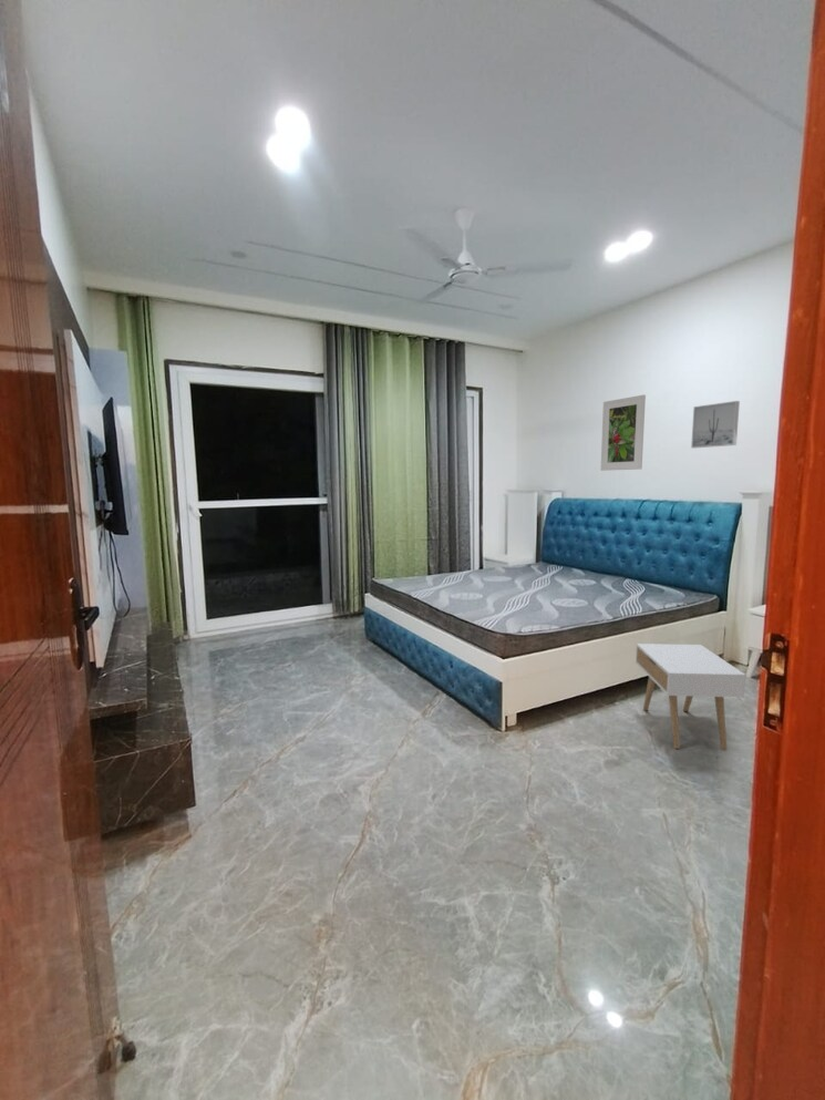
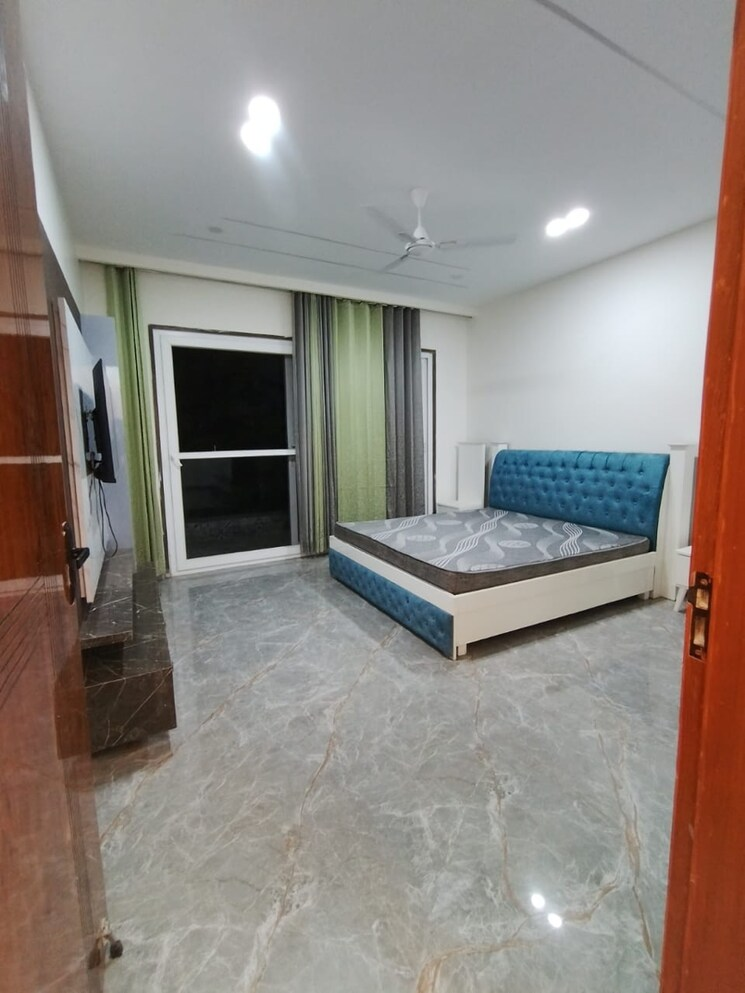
- nightstand (683, 692)
- wall art (714, 425)
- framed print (621, 434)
